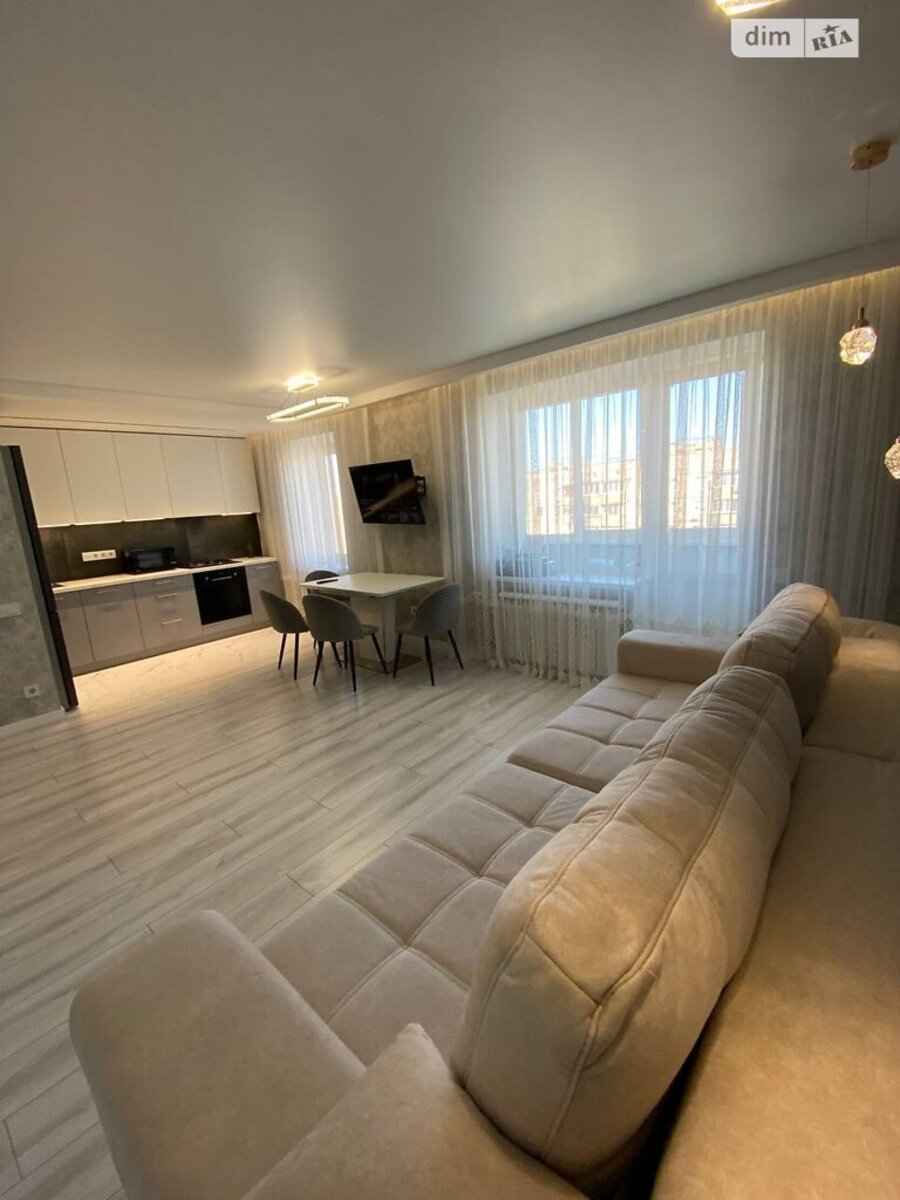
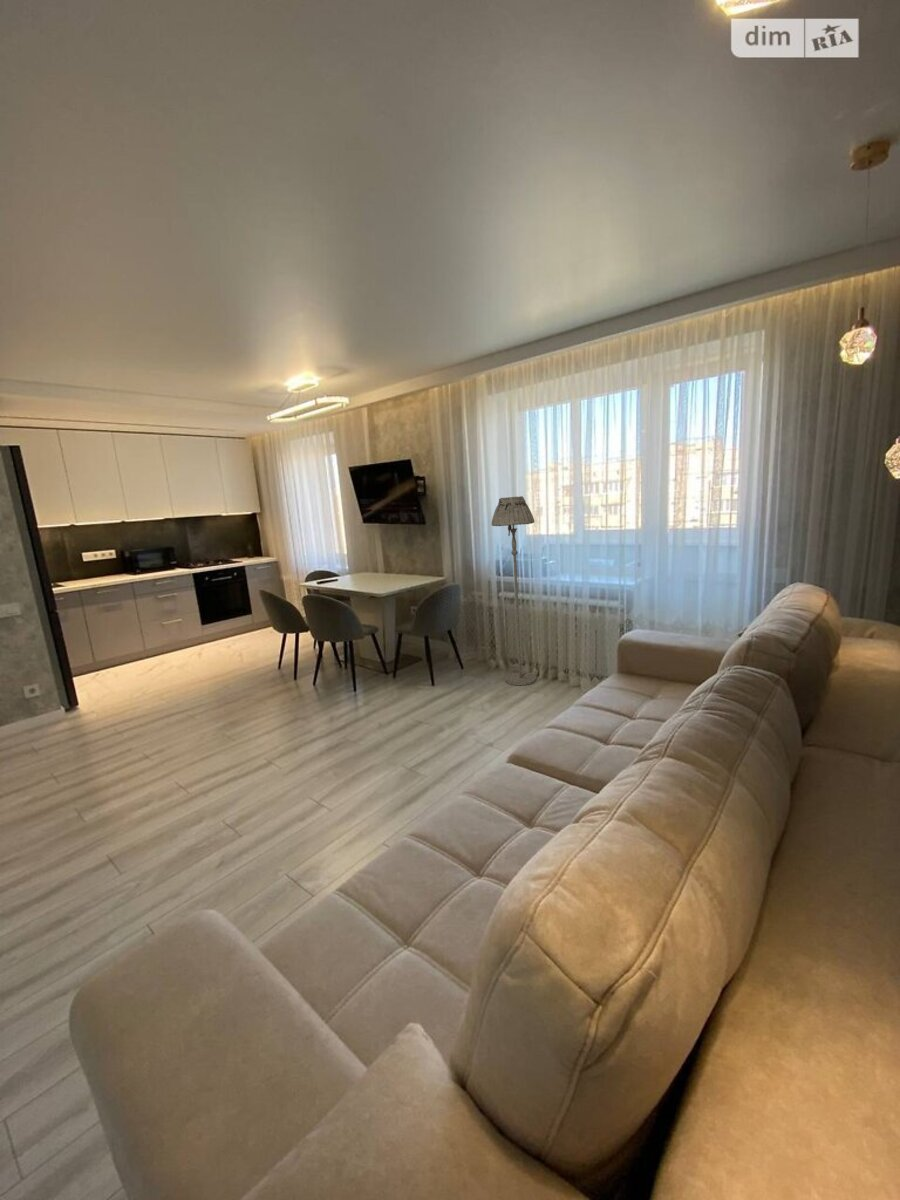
+ floor lamp (516, 591)
